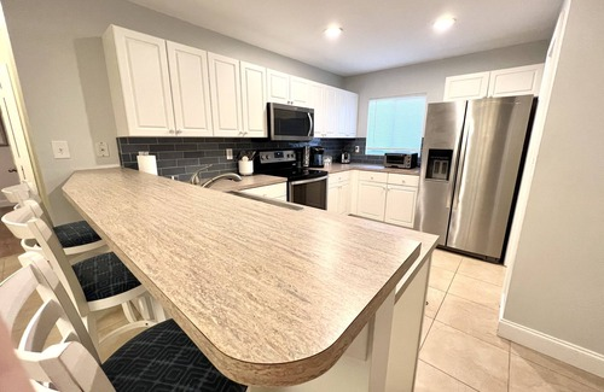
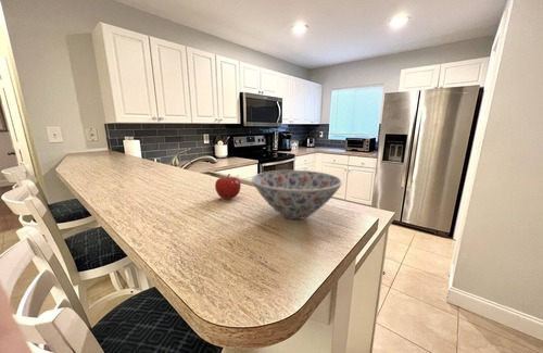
+ fruit (228, 186)
+ bowl (295, 197)
